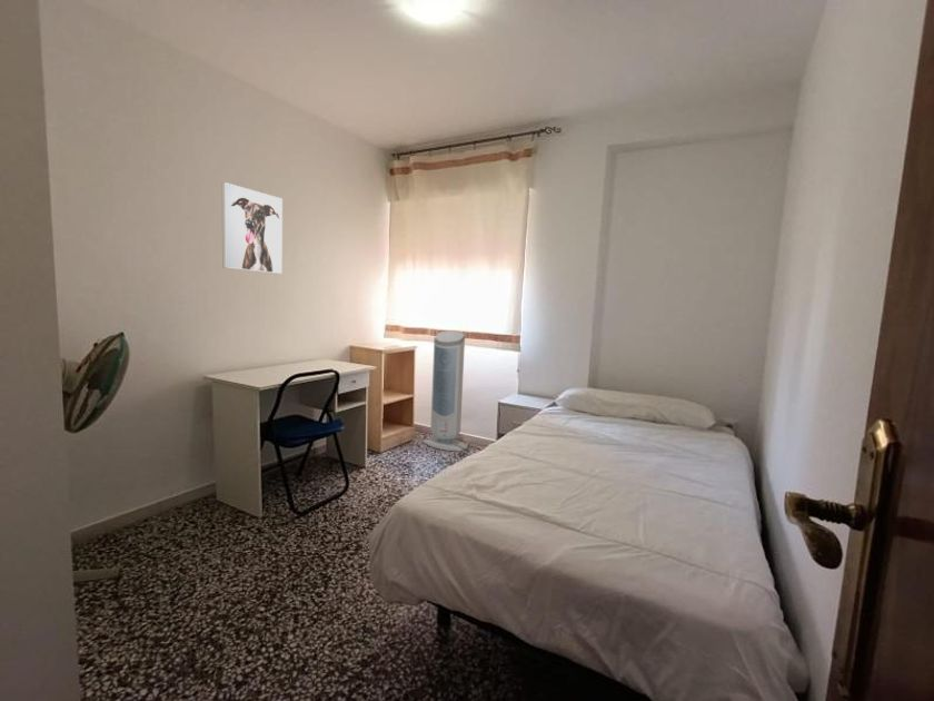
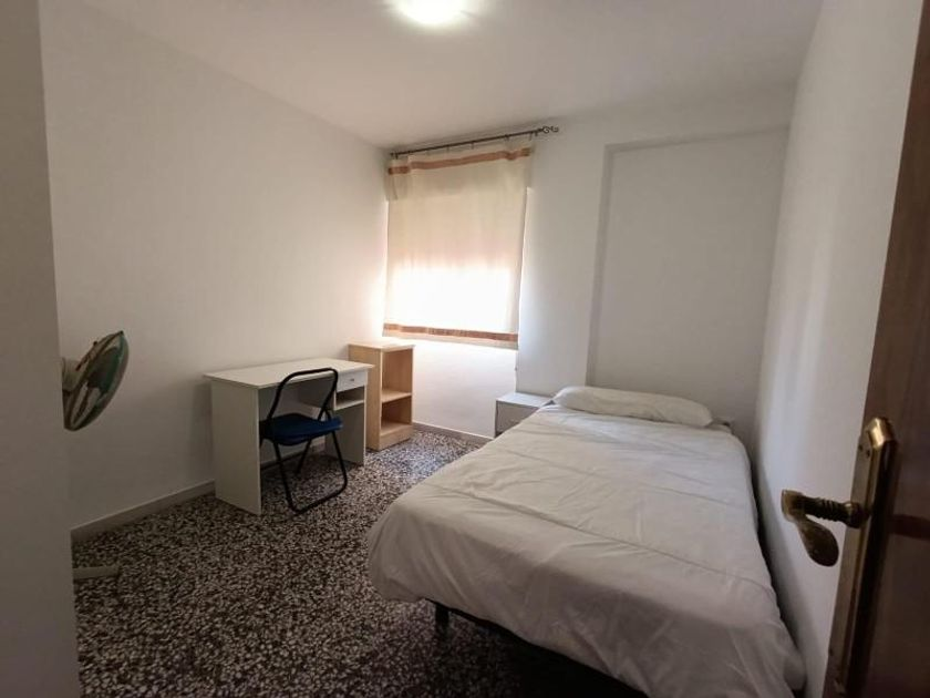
- air purifier (447, 388)
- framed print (254, 230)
